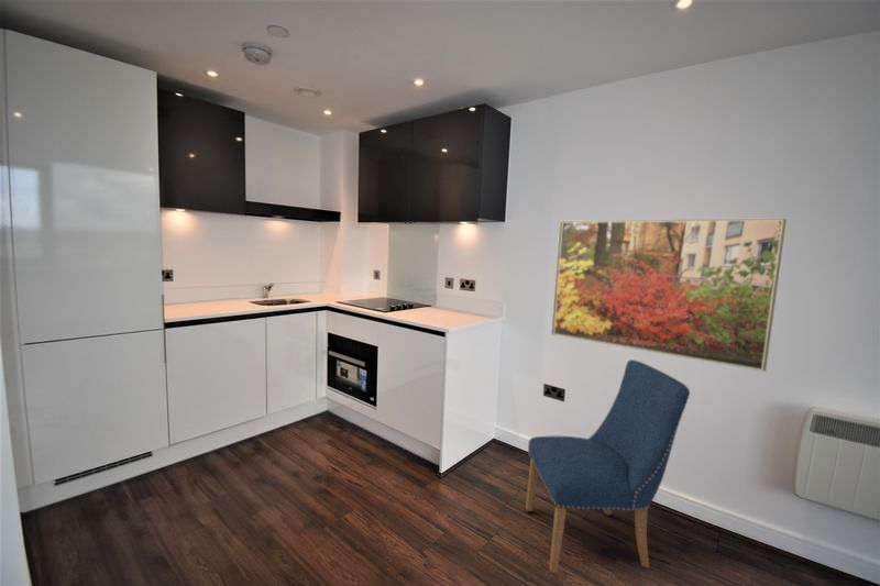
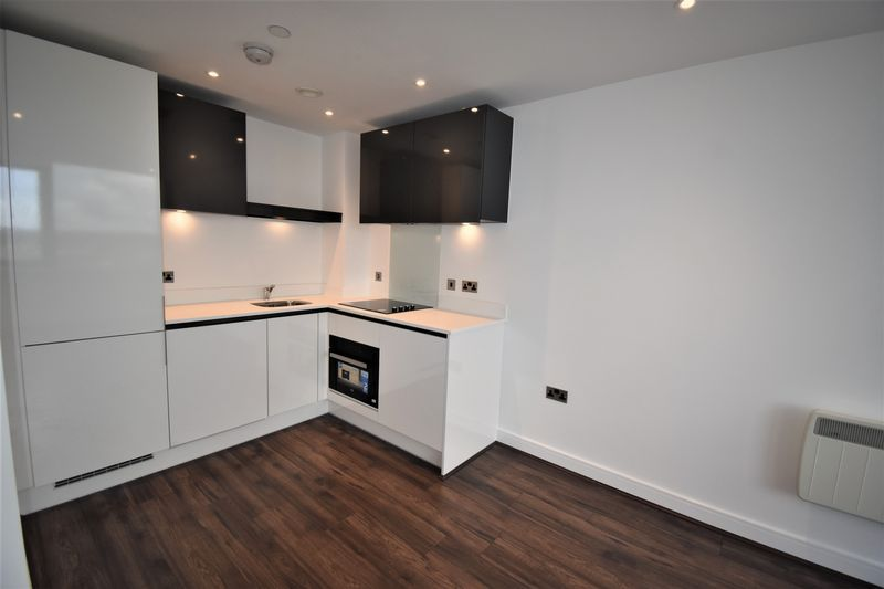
- chair (600, 456)
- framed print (649, 286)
